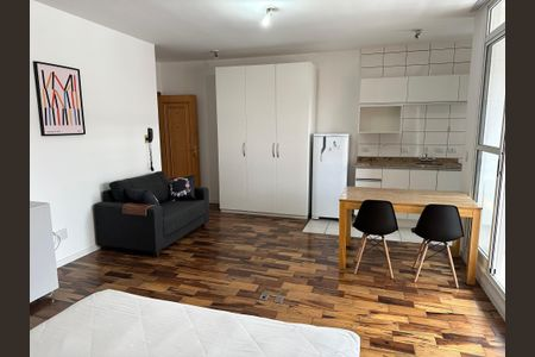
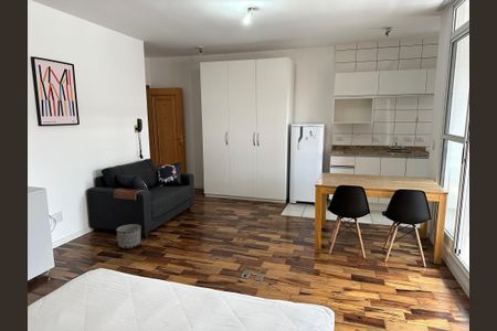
+ planter (129, 236)
